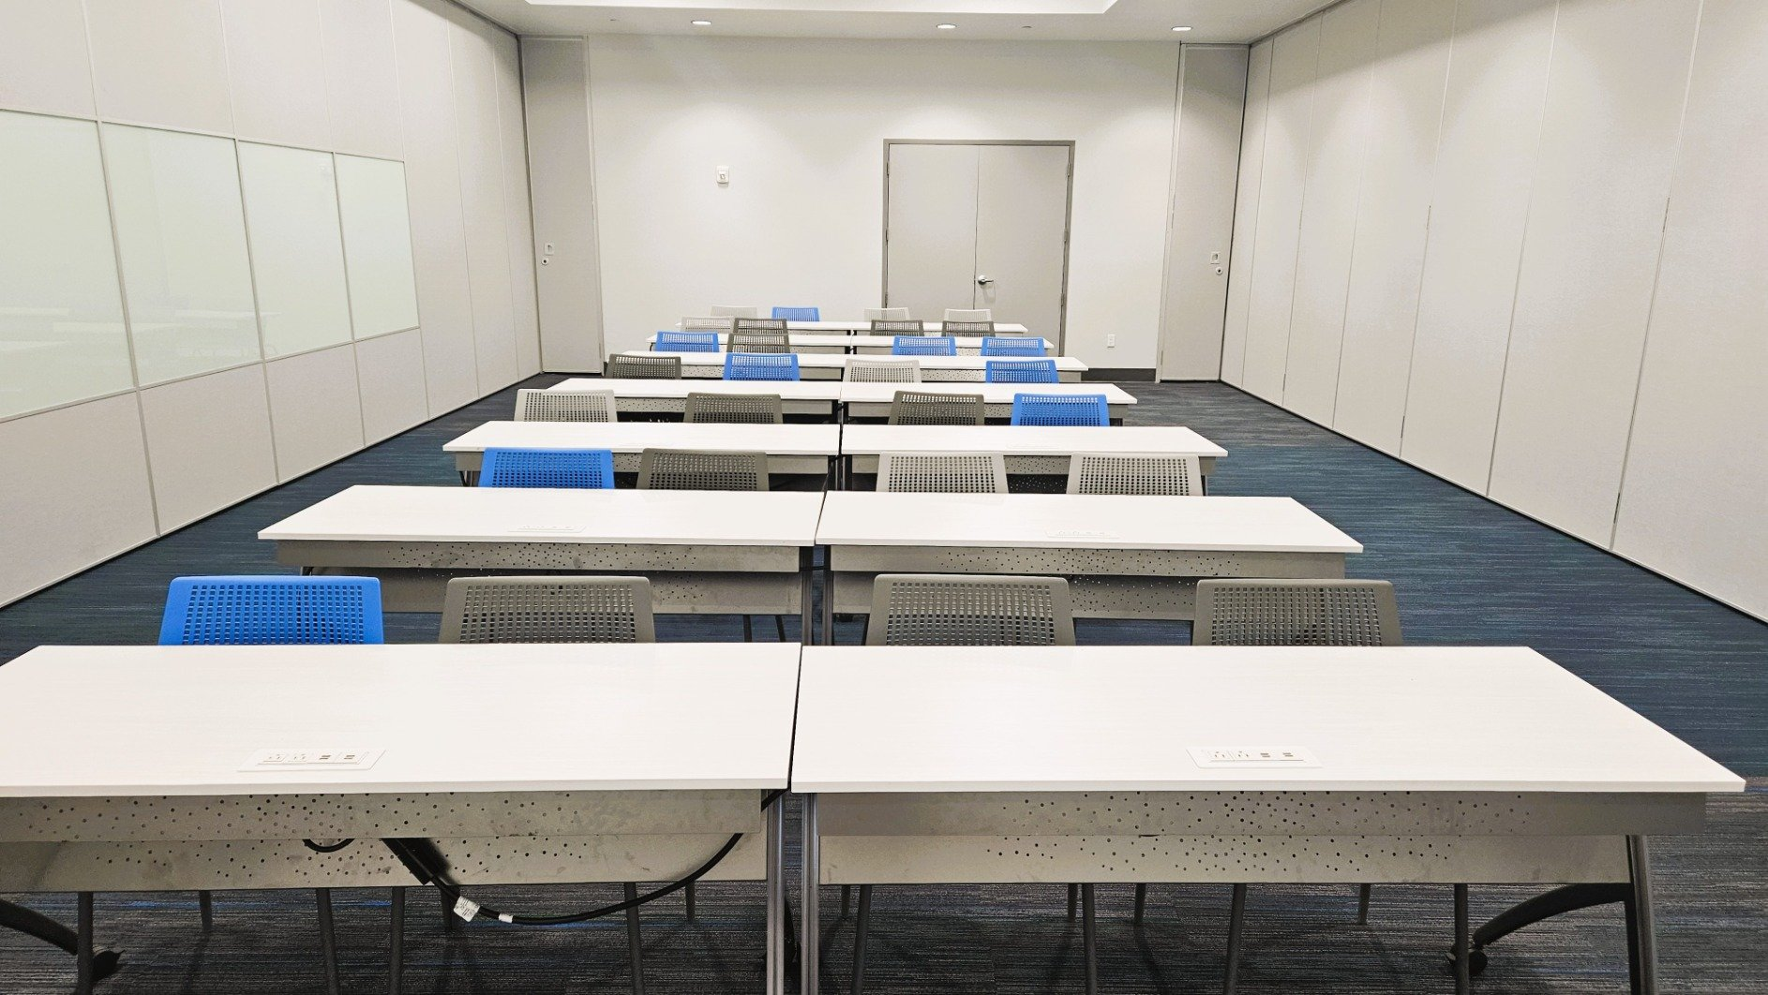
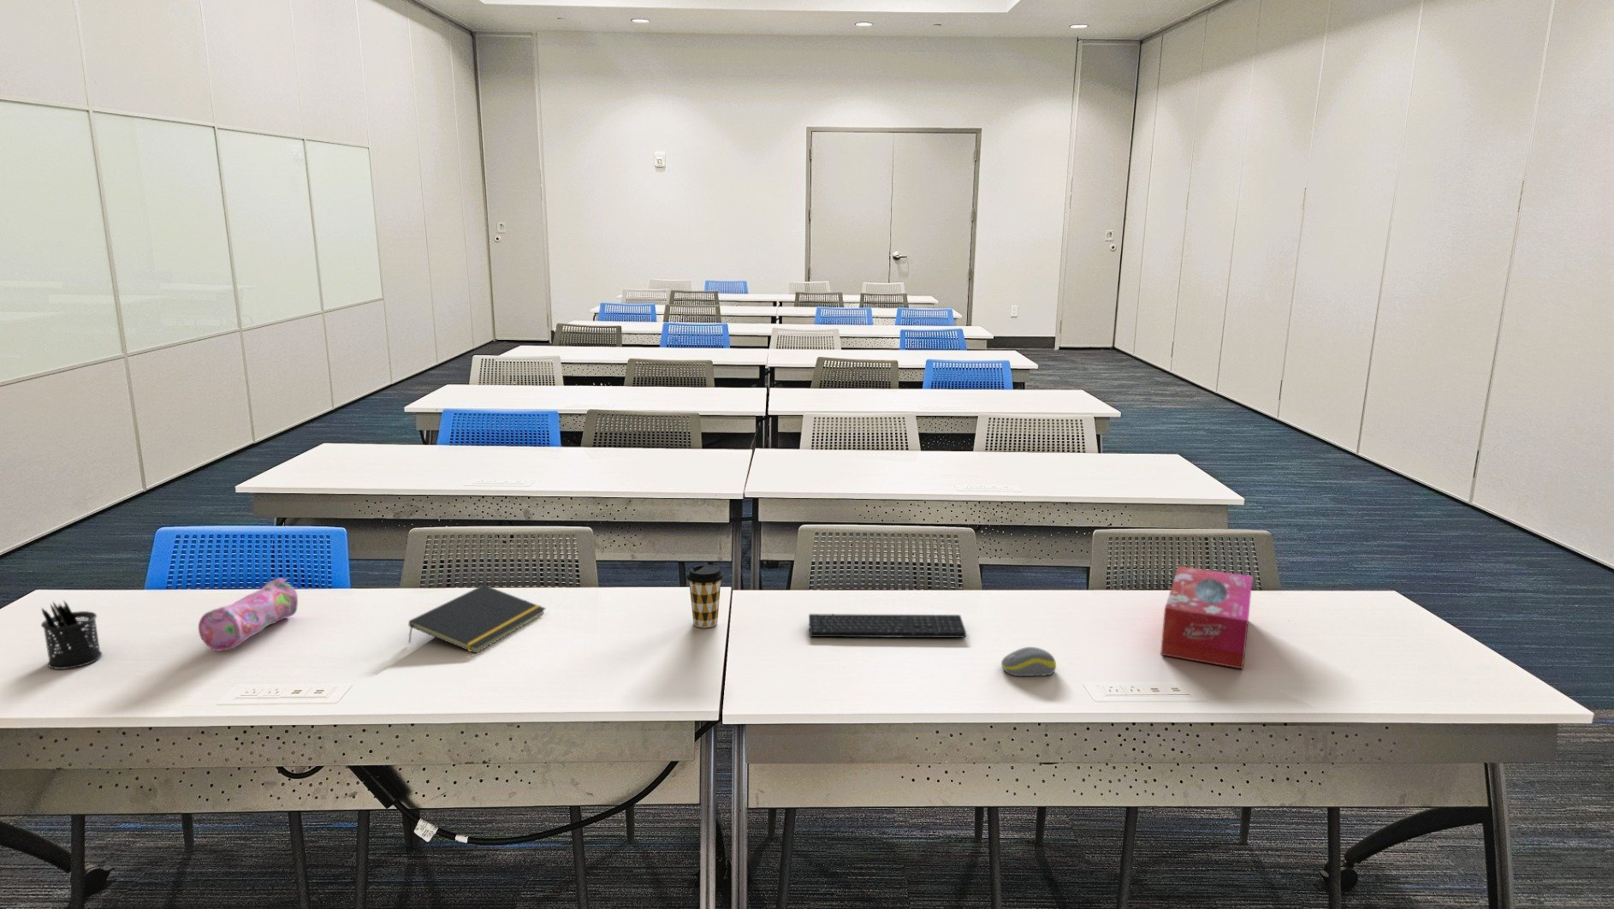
+ coffee cup (705, 595)
+ keyboard (886, 625)
+ notepad (479, 616)
+ pencil case (251, 613)
+ tissue box (1208, 614)
+ pen holder (70, 630)
+ computer mouse (1029, 660)
